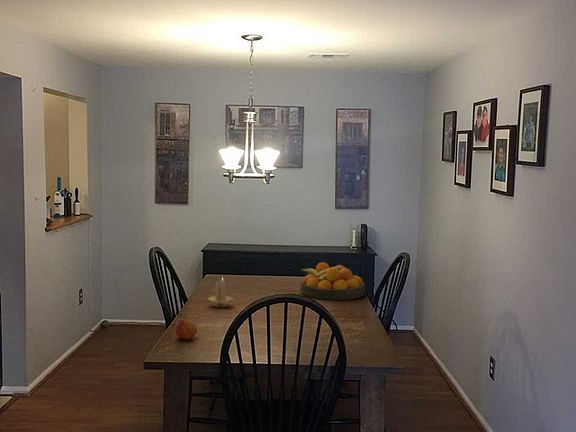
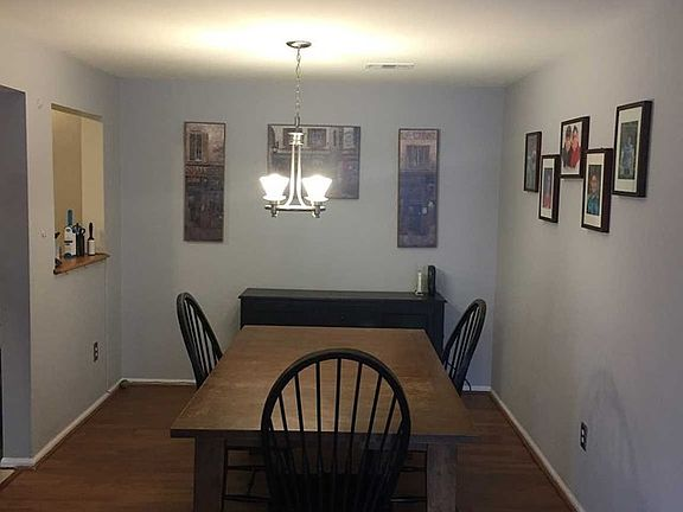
- fruit (186, 329)
- candle holder (220, 290)
- fruit bowl (332, 278)
